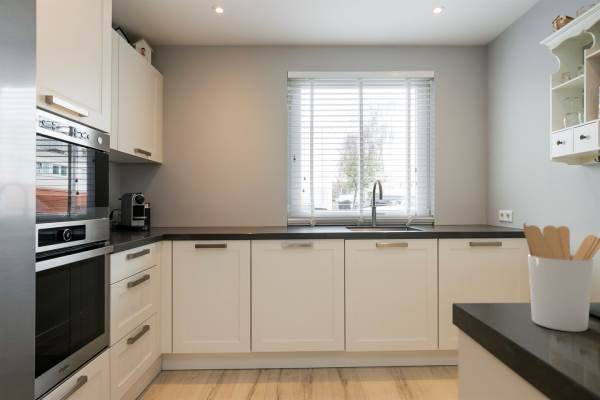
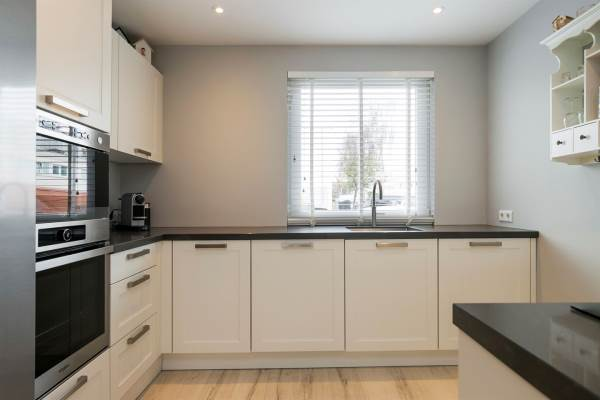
- utensil holder (554, 271)
